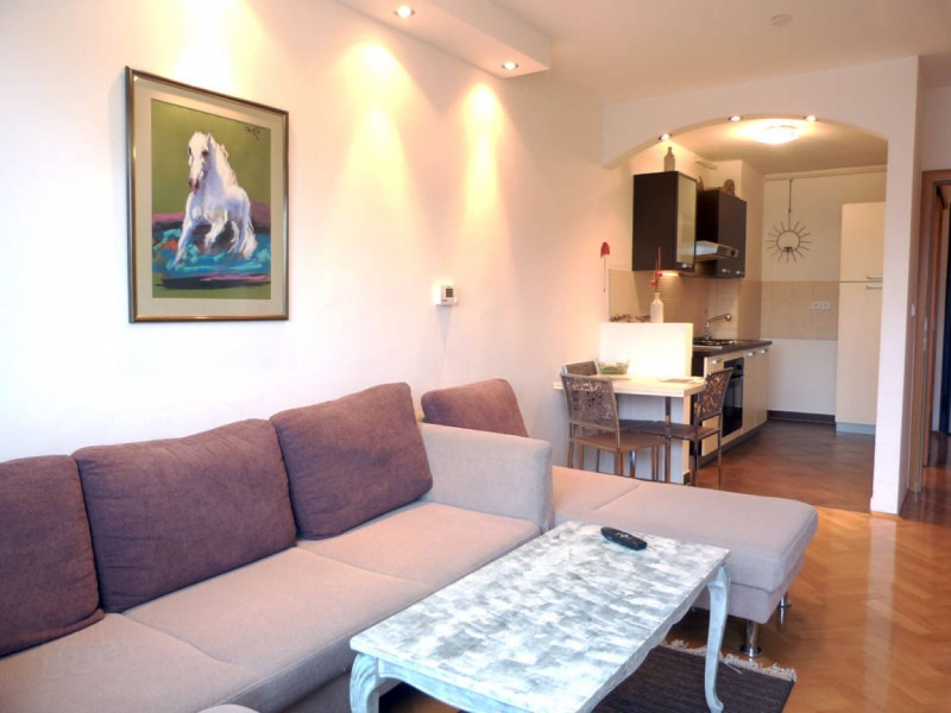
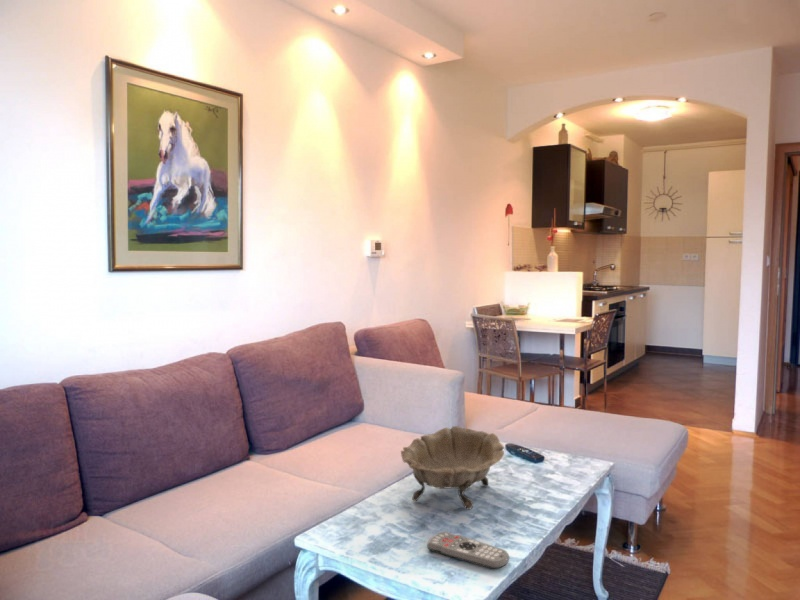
+ decorative bowl (452, 467)
+ remote control (468, 550)
